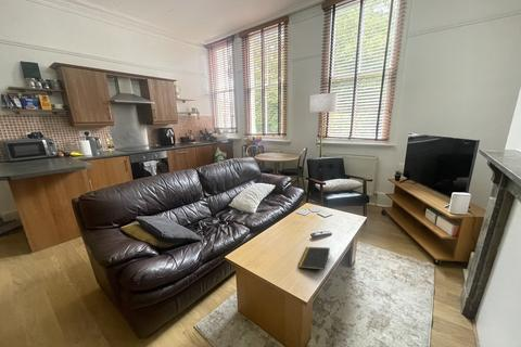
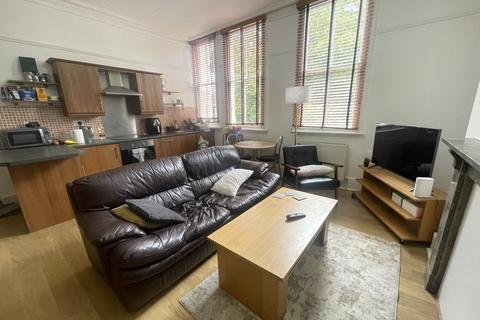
- notepad (314, 257)
